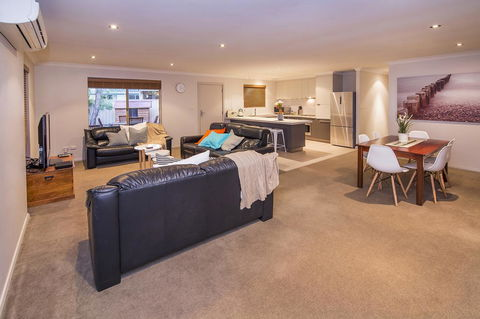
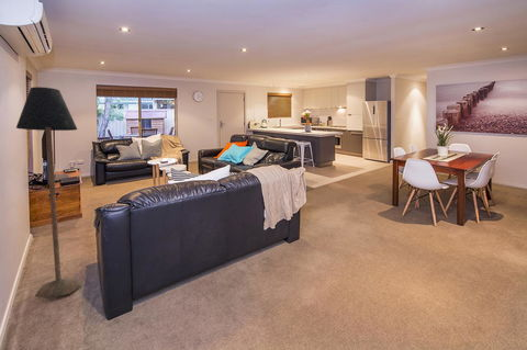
+ floor lamp (52, 191)
